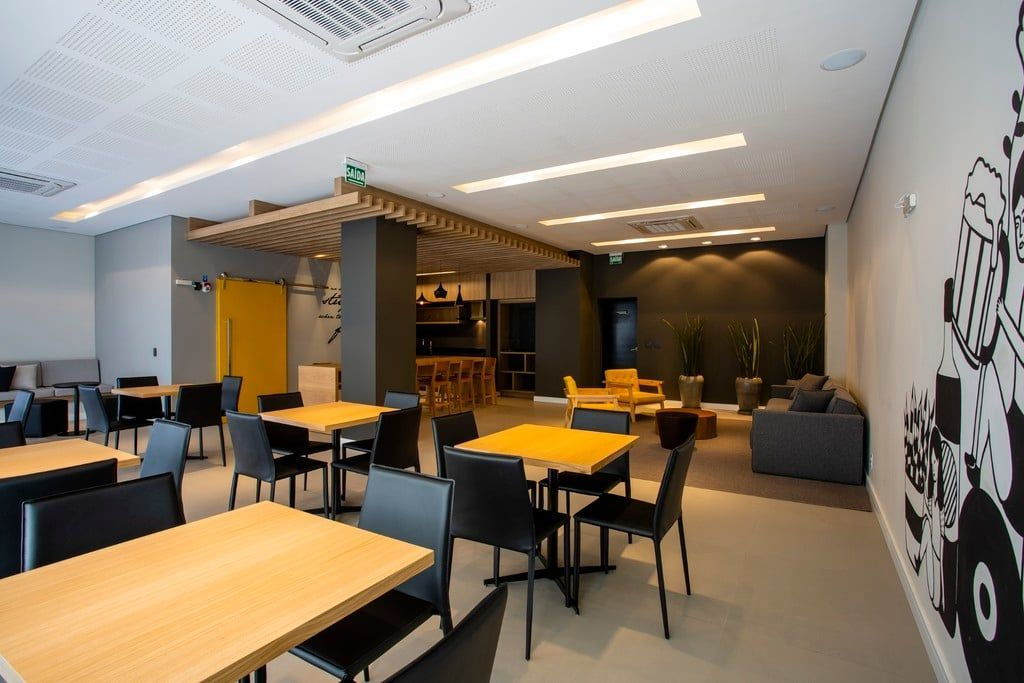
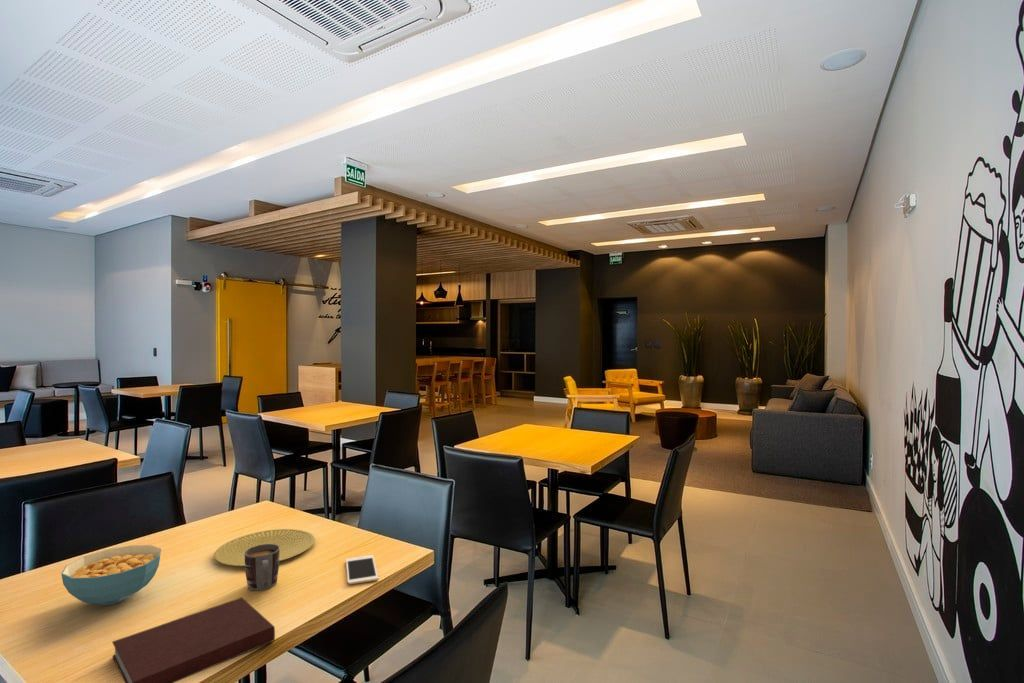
+ cereal bowl (114, 579)
+ plate (266, 543)
+ mug (263, 569)
+ notebook (195, 641)
+ cell phone (361, 568)
